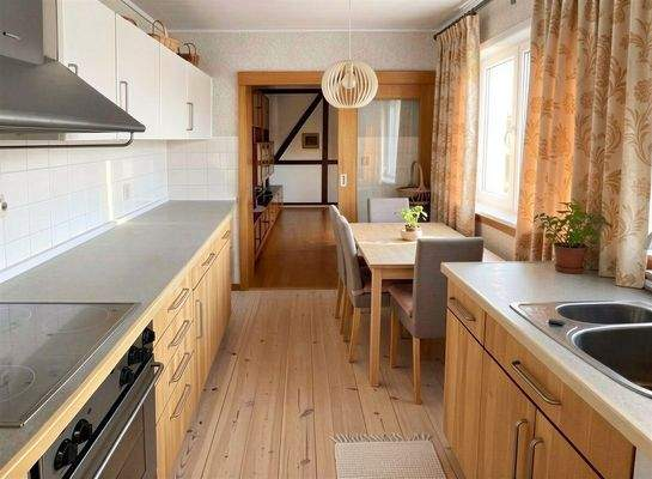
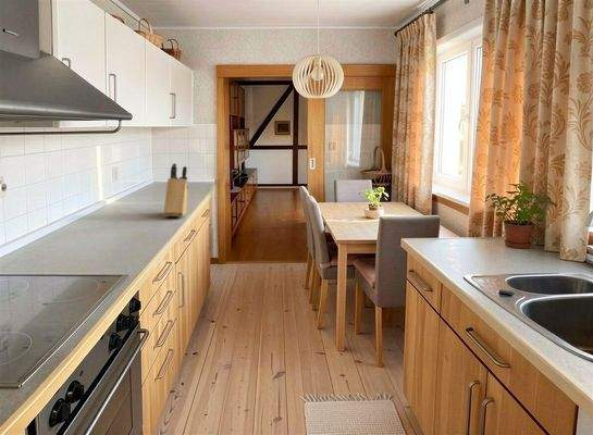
+ knife block (176, 189)
